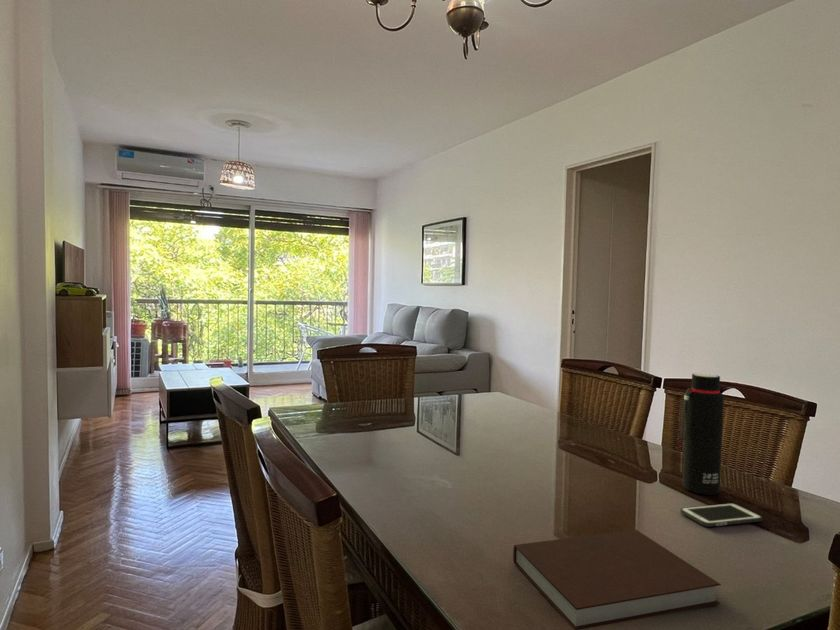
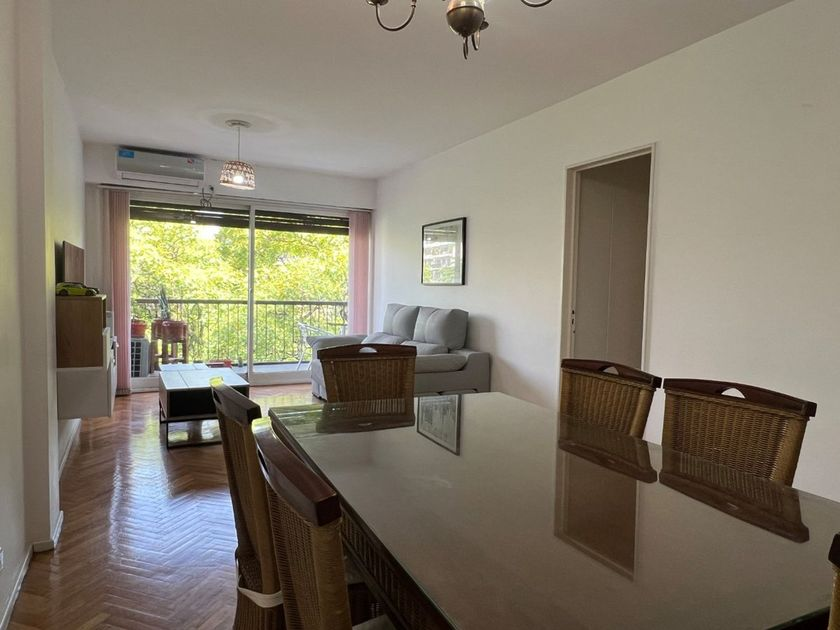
- notebook (609, 572)
- cell phone (720, 514)
- water bottle (700, 432)
